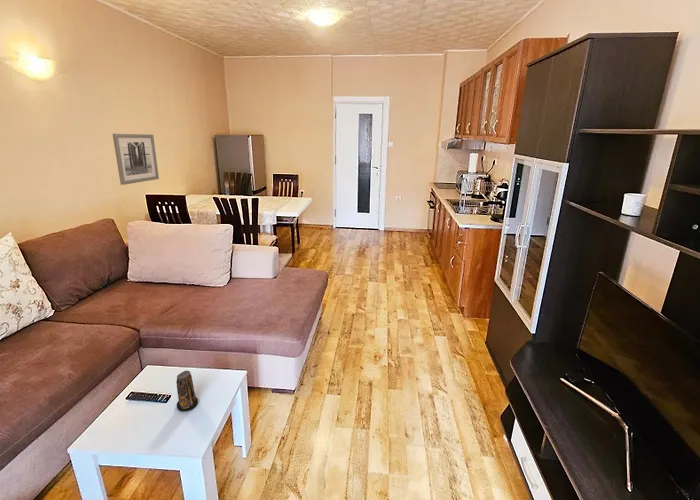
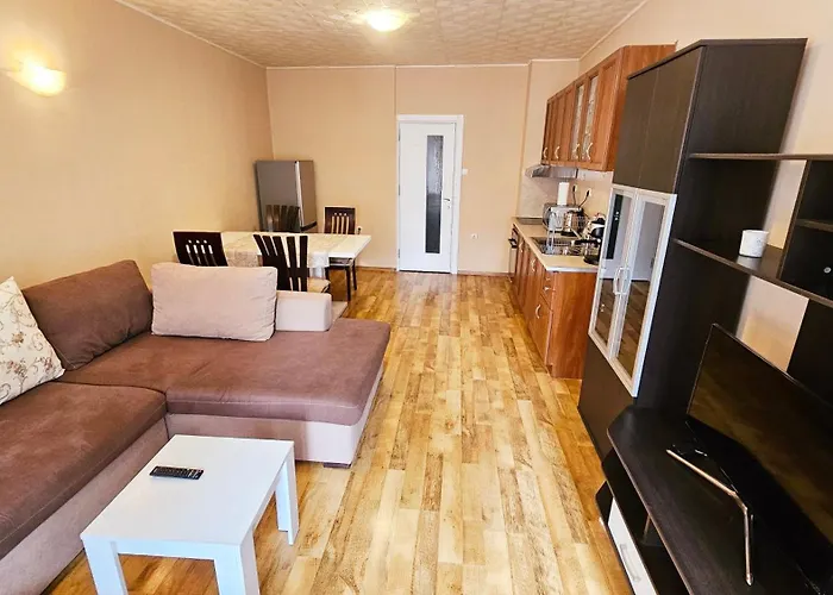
- candle (185, 389)
- wall art (137, 158)
